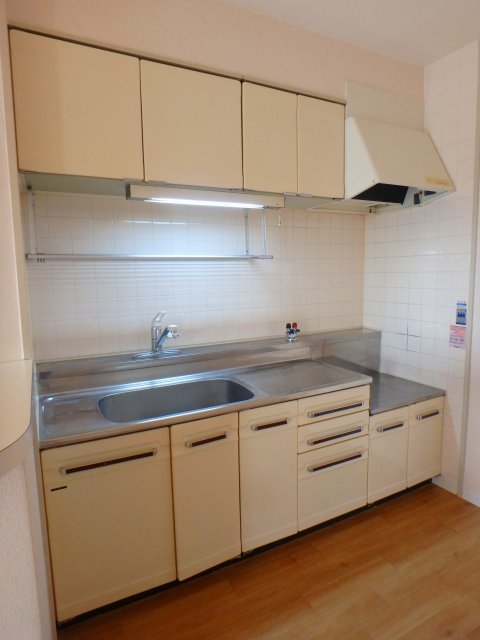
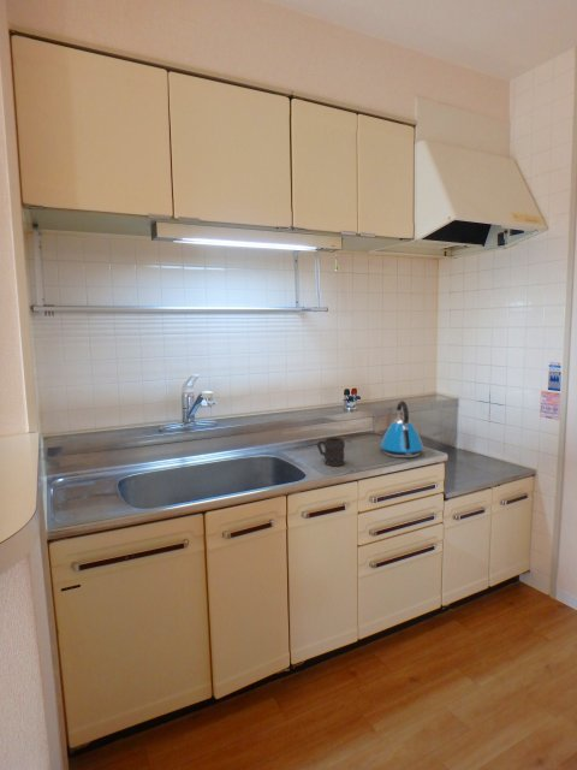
+ kettle (401, 427)
+ mug (332, 450)
